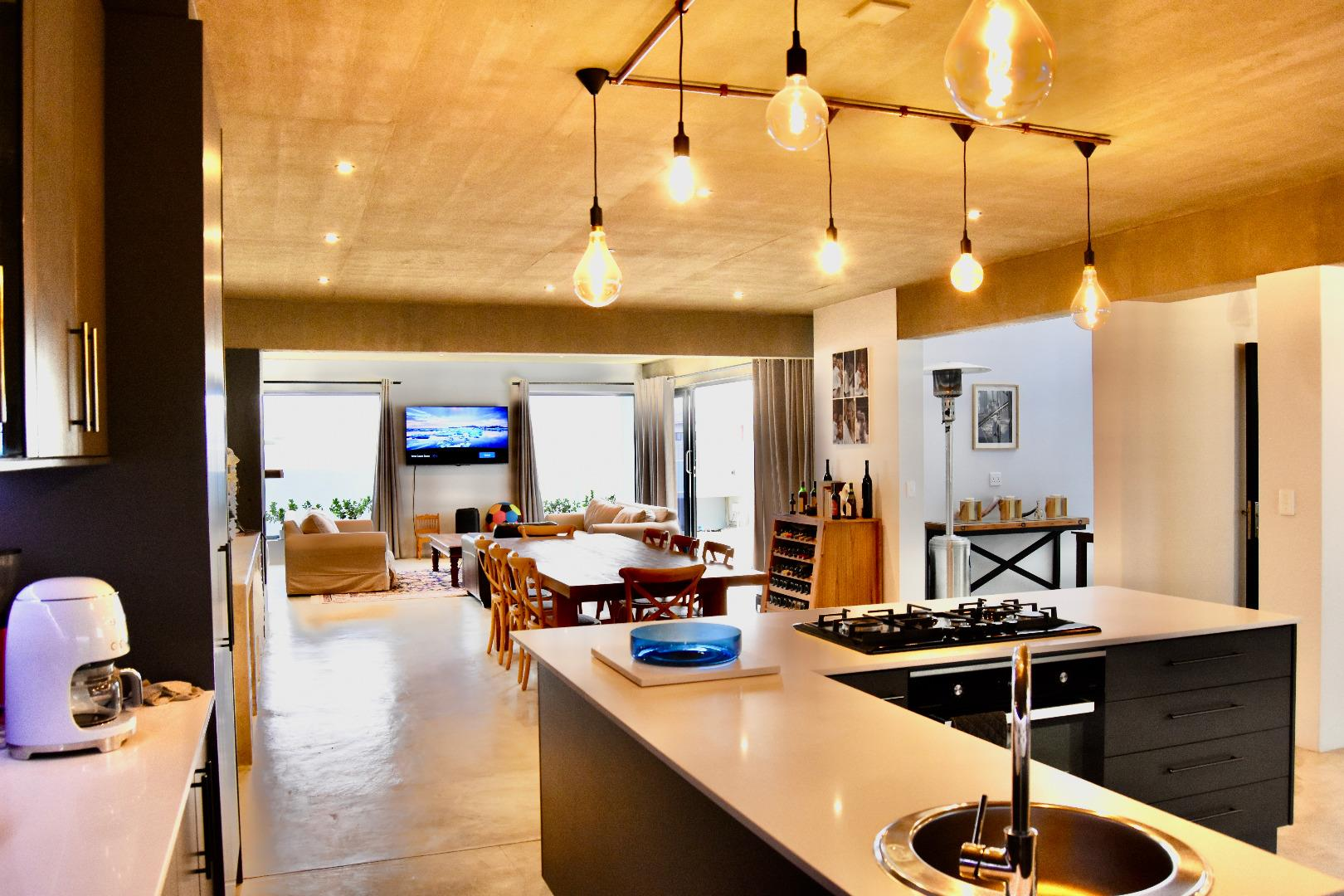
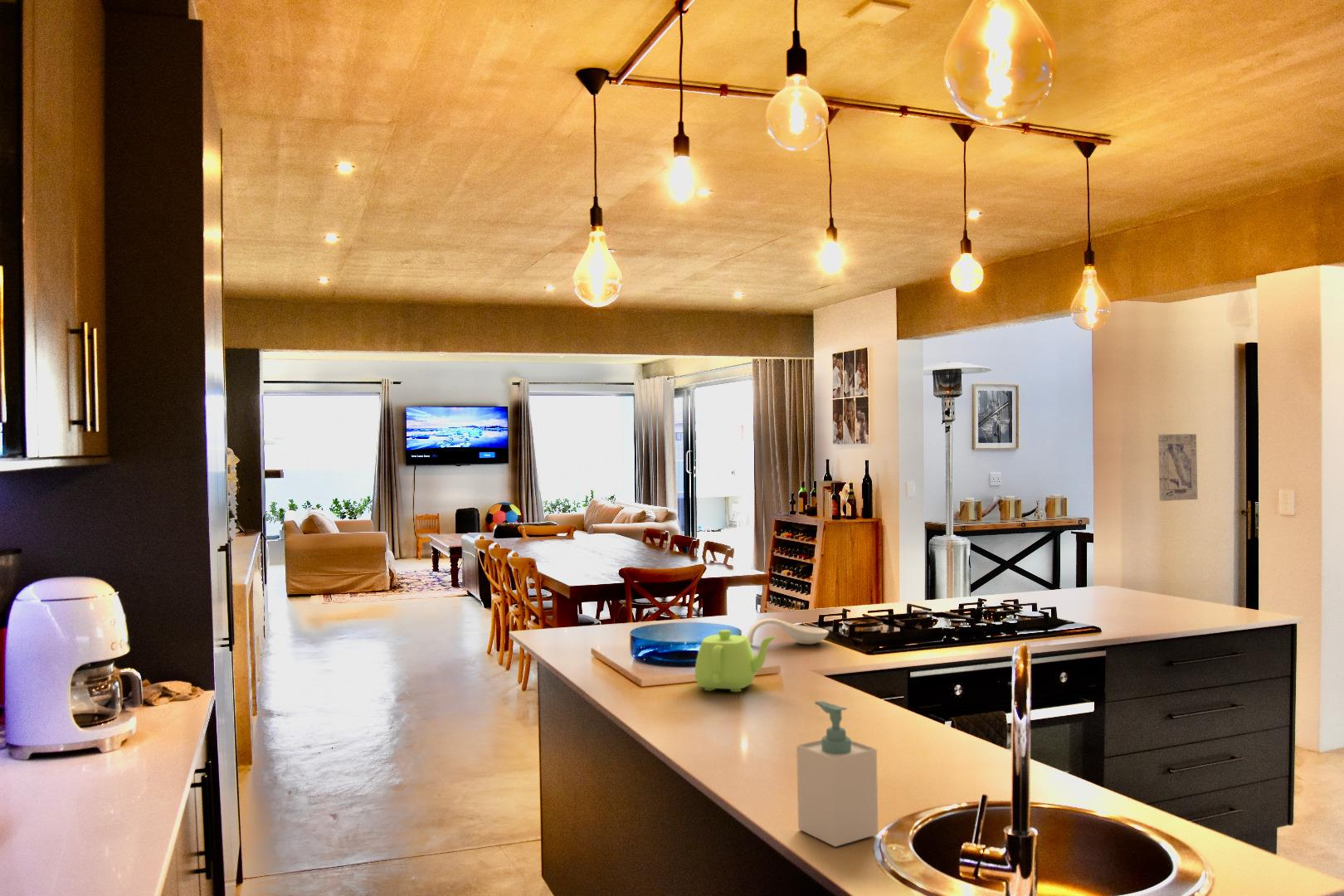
+ soap bottle (836, 768)
+ spoon rest (788, 631)
+ teapot (736, 659)
+ wall art (1178, 467)
